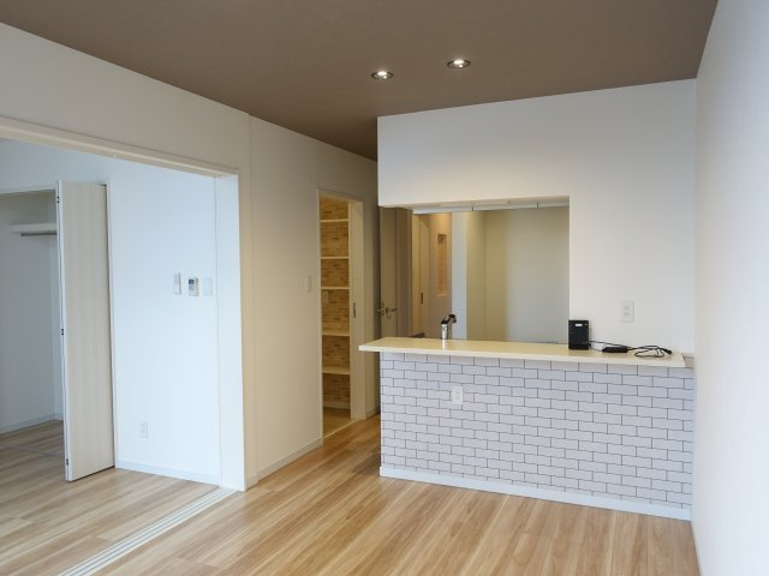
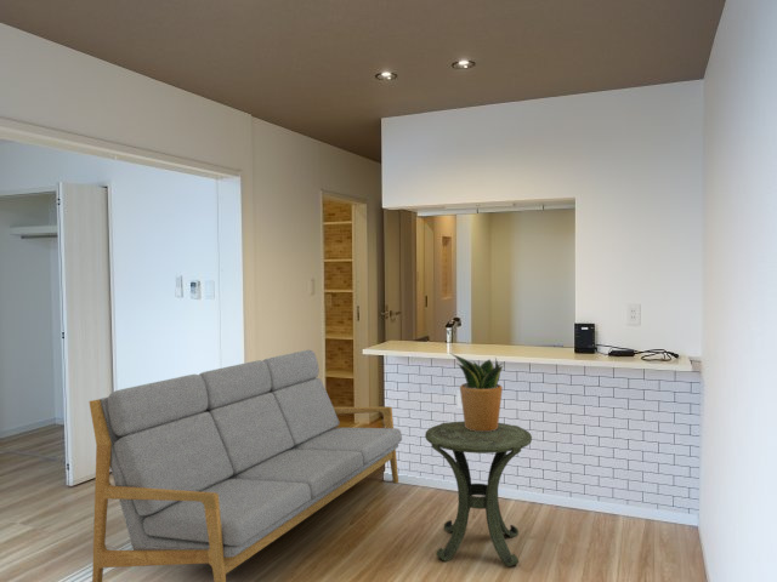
+ side table (478, 490)
+ sofa (277, 446)
+ potted plant (478, 392)
